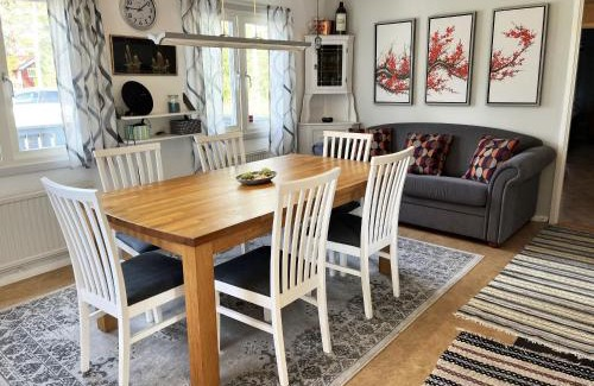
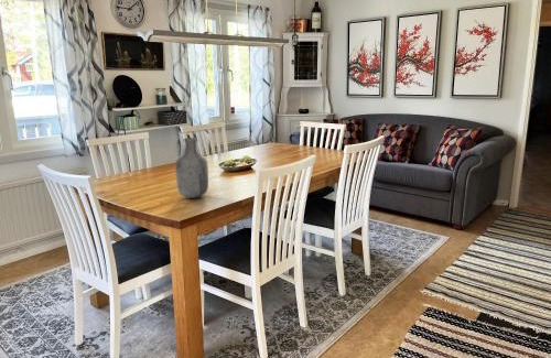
+ vase (192, 167)
